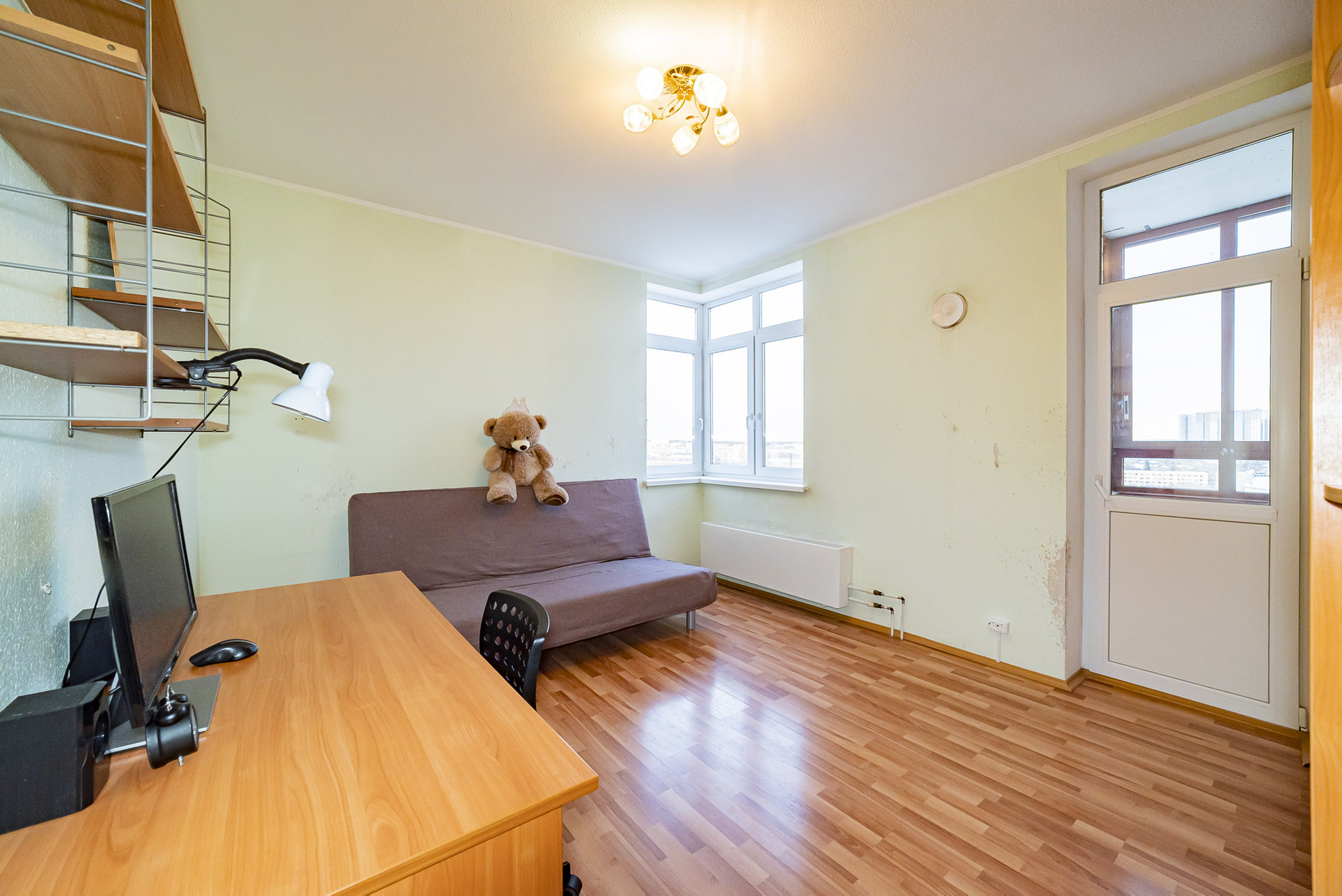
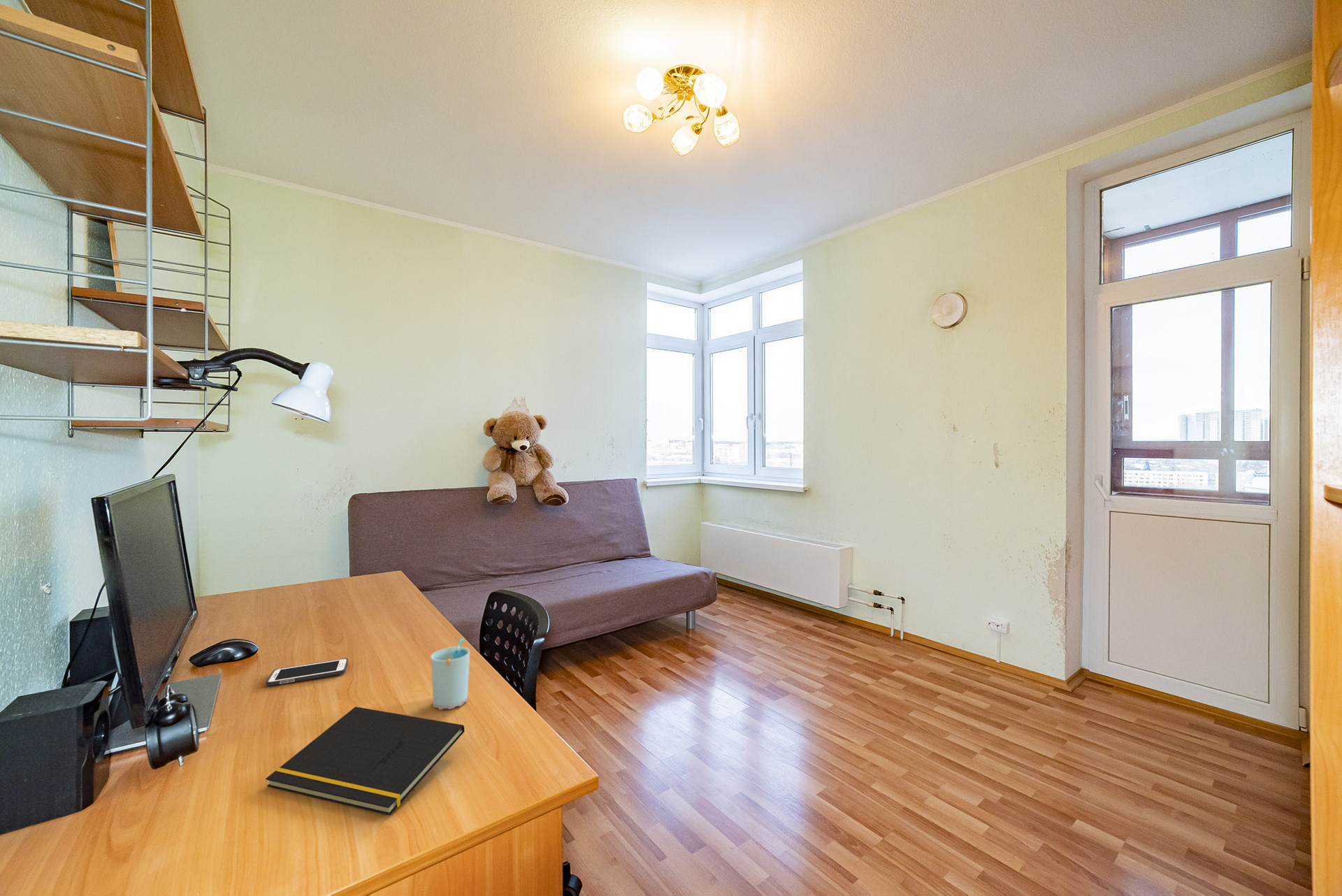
+ notepad (370, 753)
+ cell phone (309, 672)
+ cup (450, 672)
